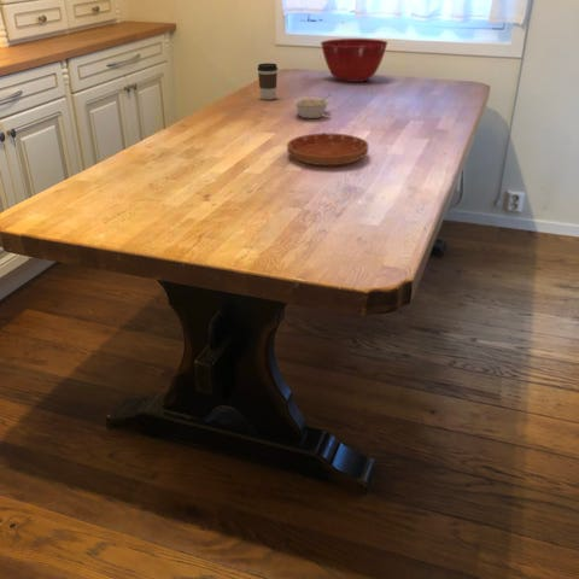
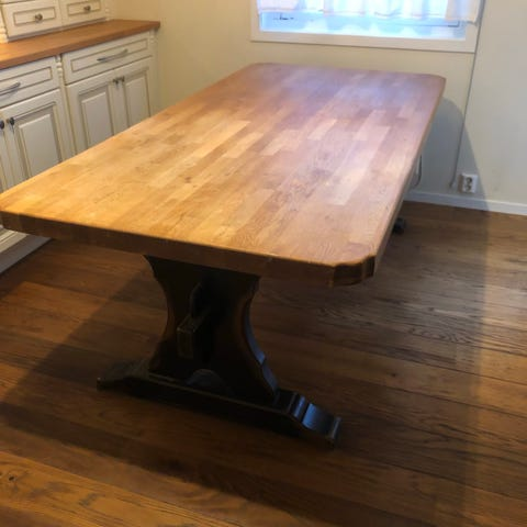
- mixing bowl (352, 60)
- legume (311, 106)
- saucer (327, 150)
- coffee cup (268, 81)
